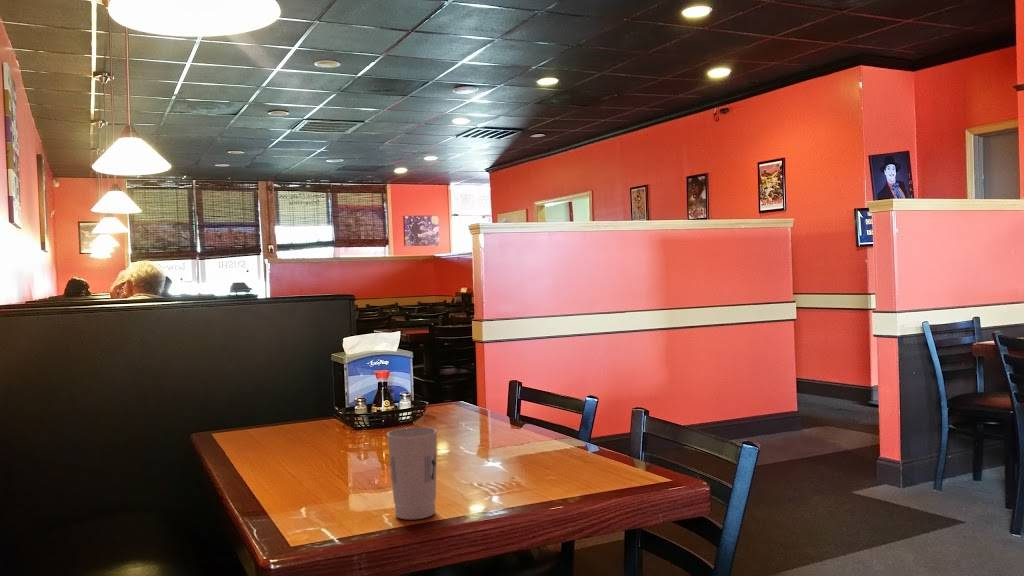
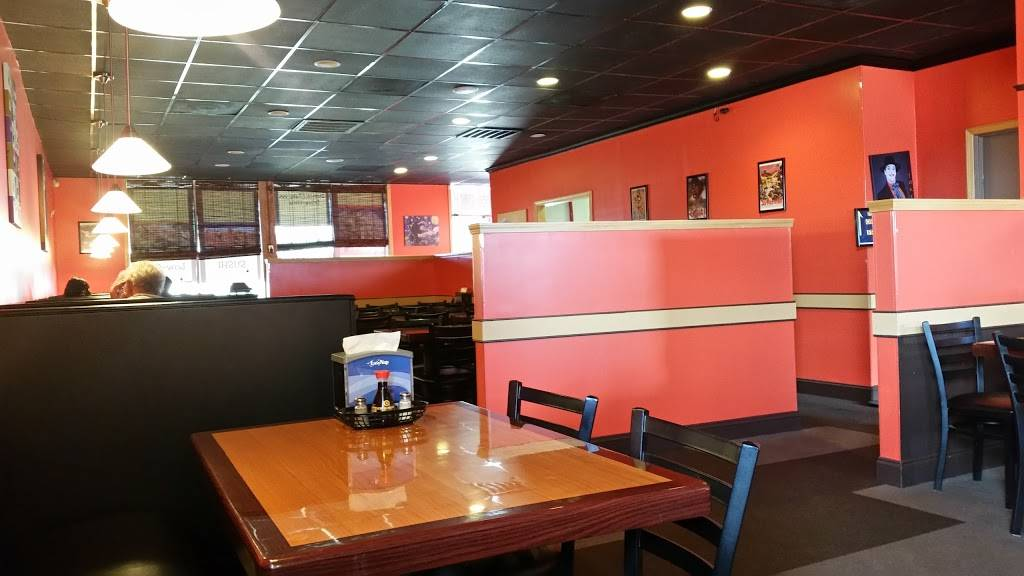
- cup (413, 472)
